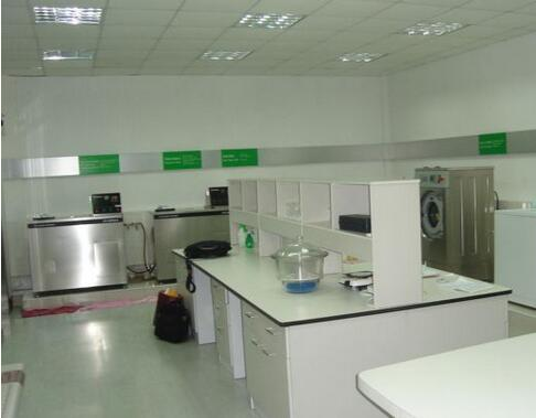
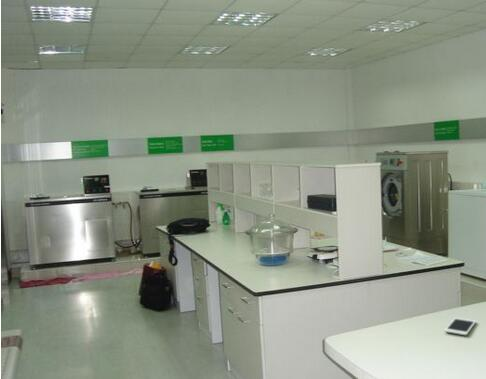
+ cell phone (460, 326)
